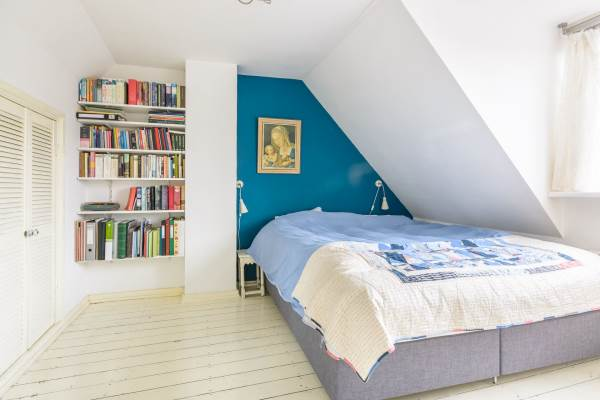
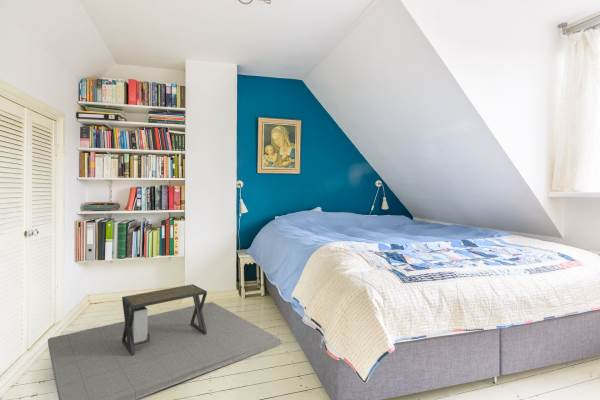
+ desk (164, 319)
